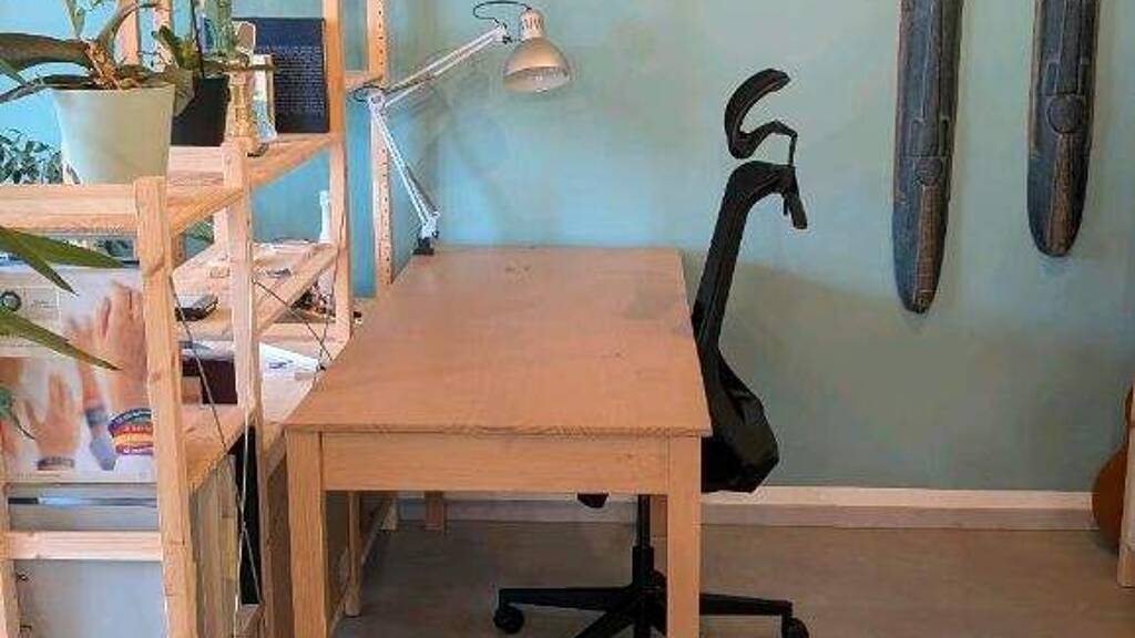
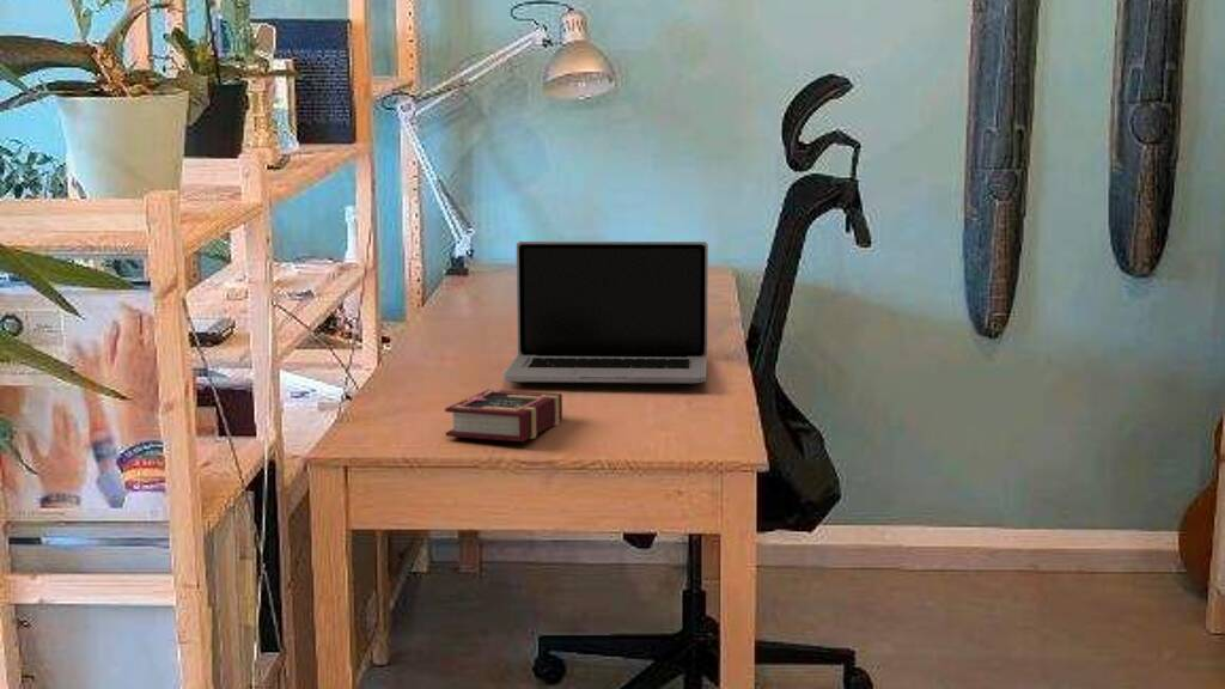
+ book (506, 413)
+ laptop (608, 310)
